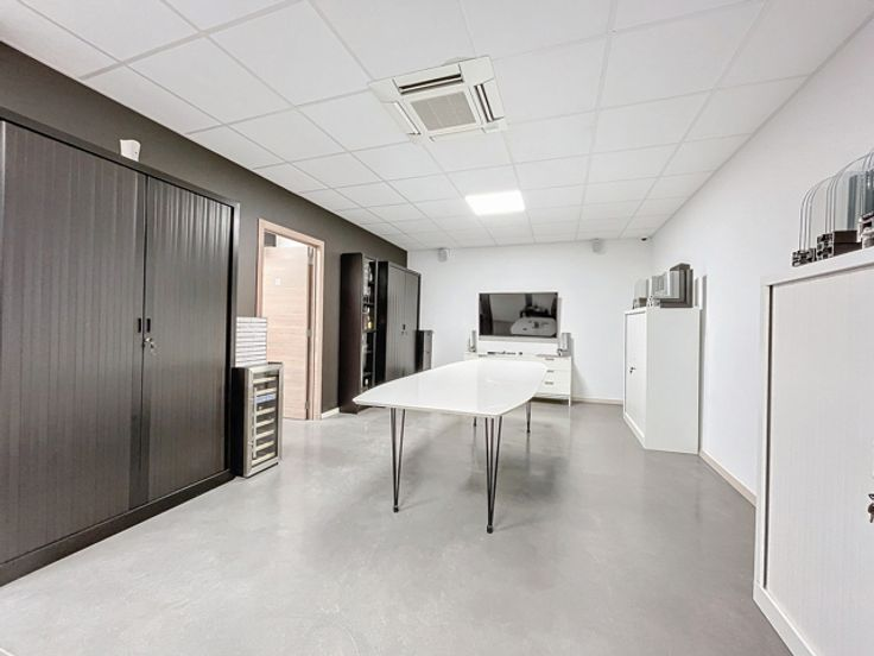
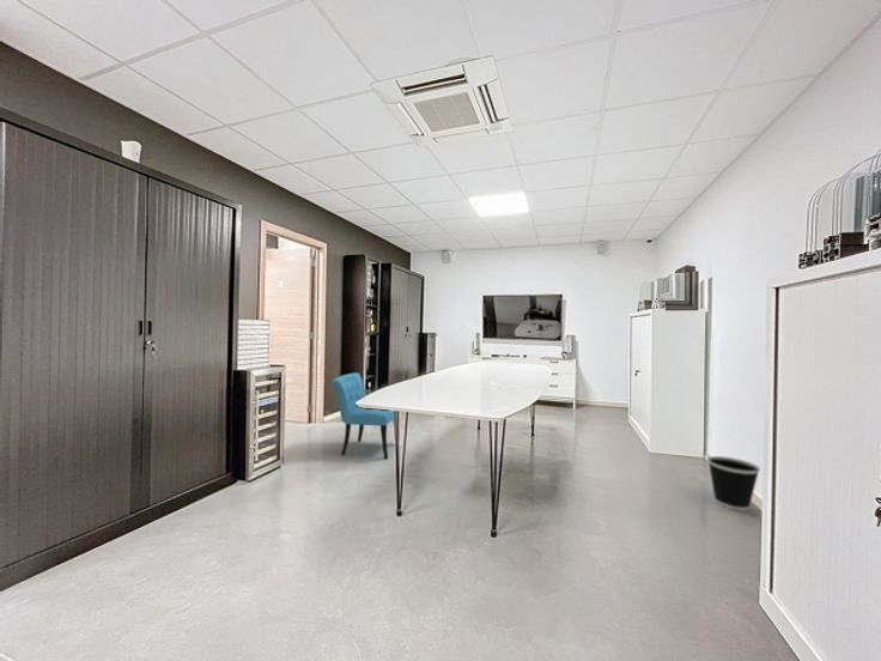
+ chair (366, 412)
+ wastebasket (731, 484)
